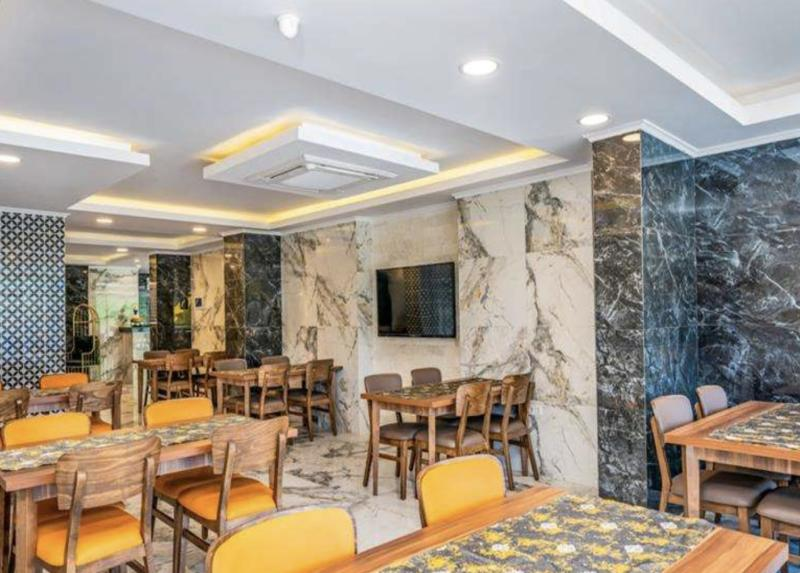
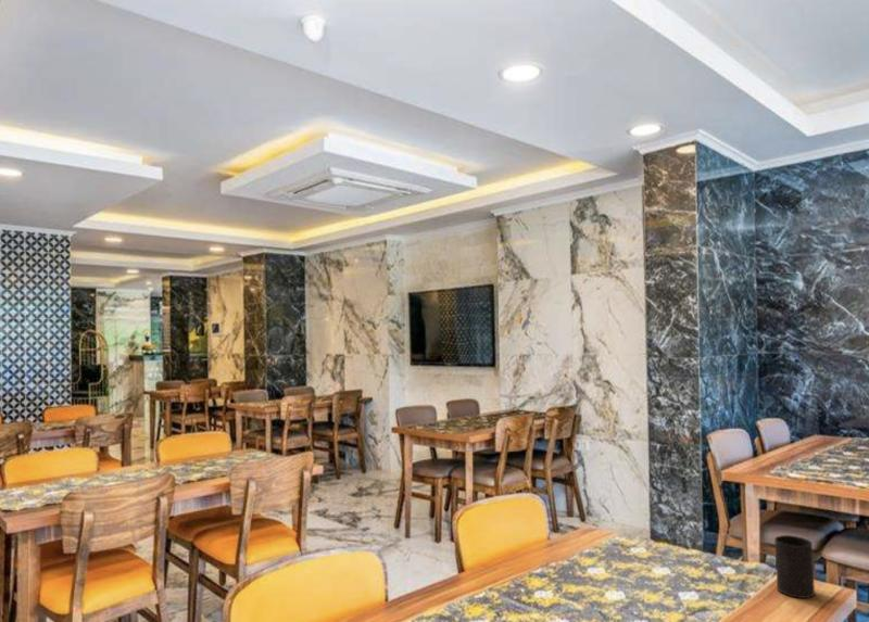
+ cup (794, 566)
